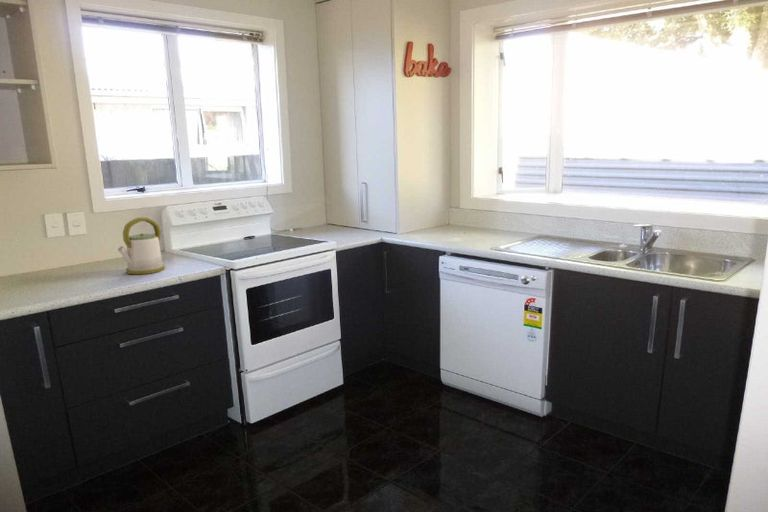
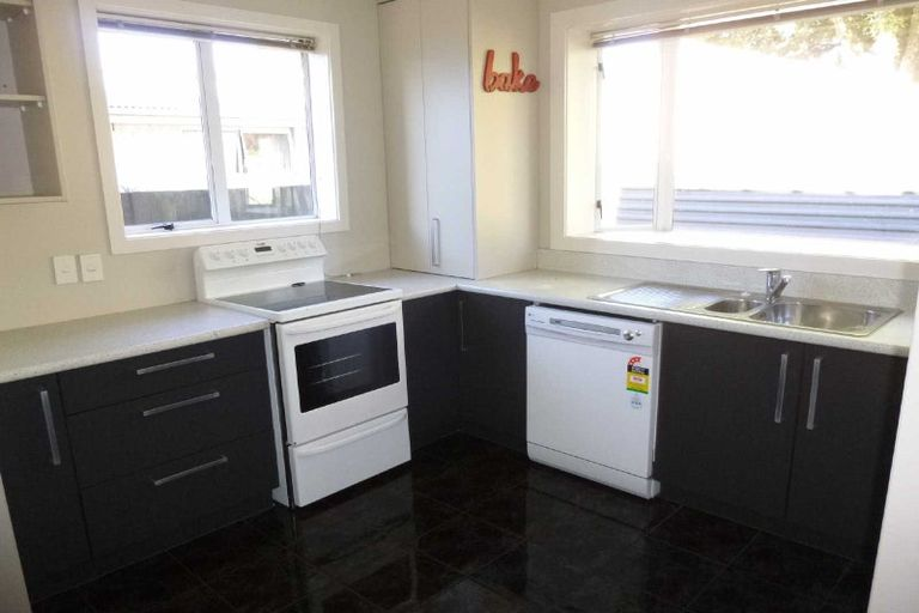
- kettle (139, 244)
